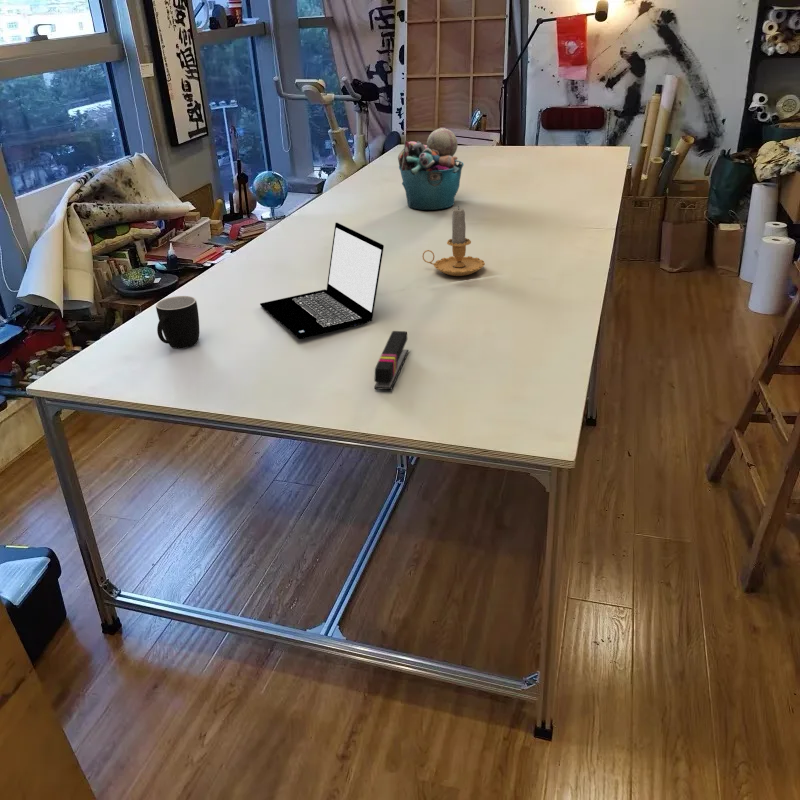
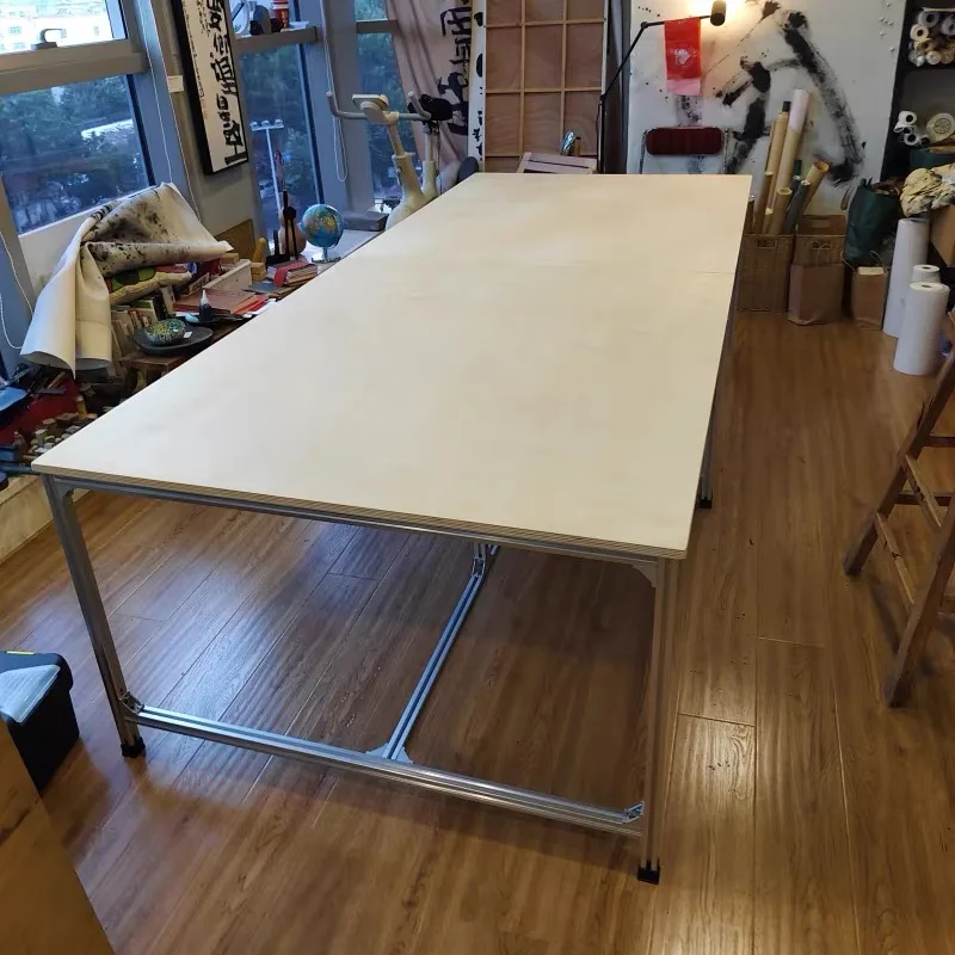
- candle (452, 239)
- laptop computer (328, 277)
- bucket (429, 167)
- mug (176, 325)
- stapler (391, 358)
